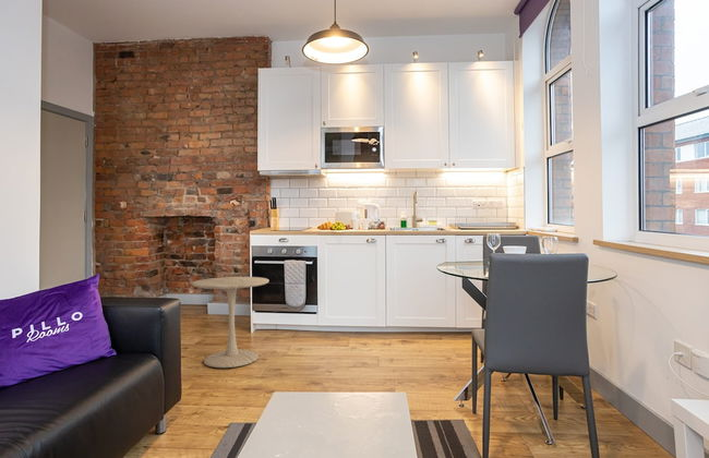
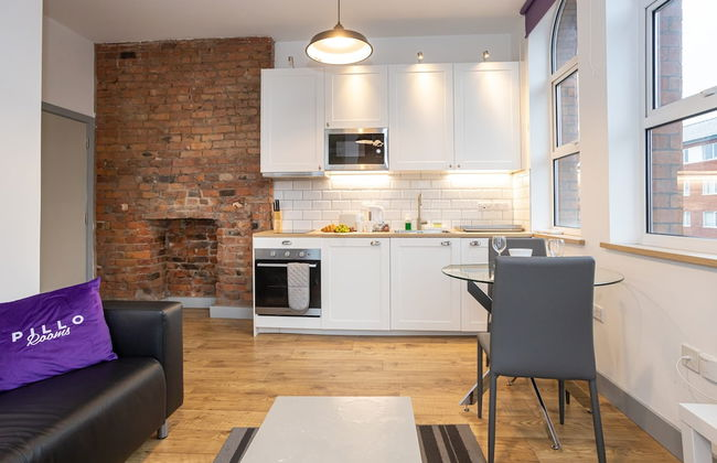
- side table (231, 320)
